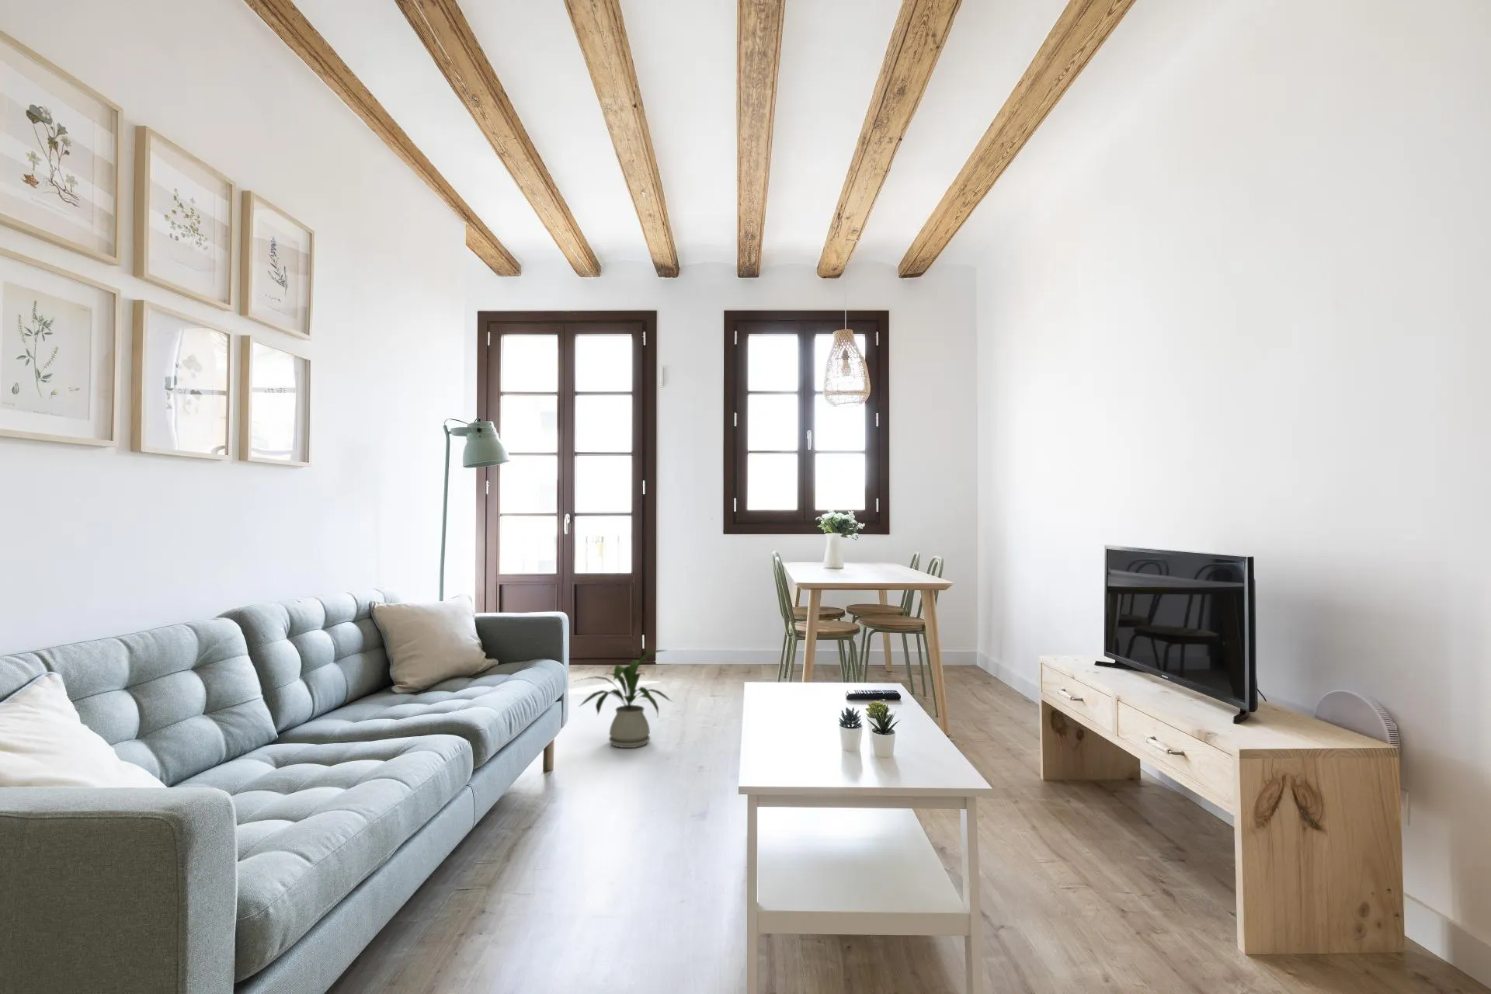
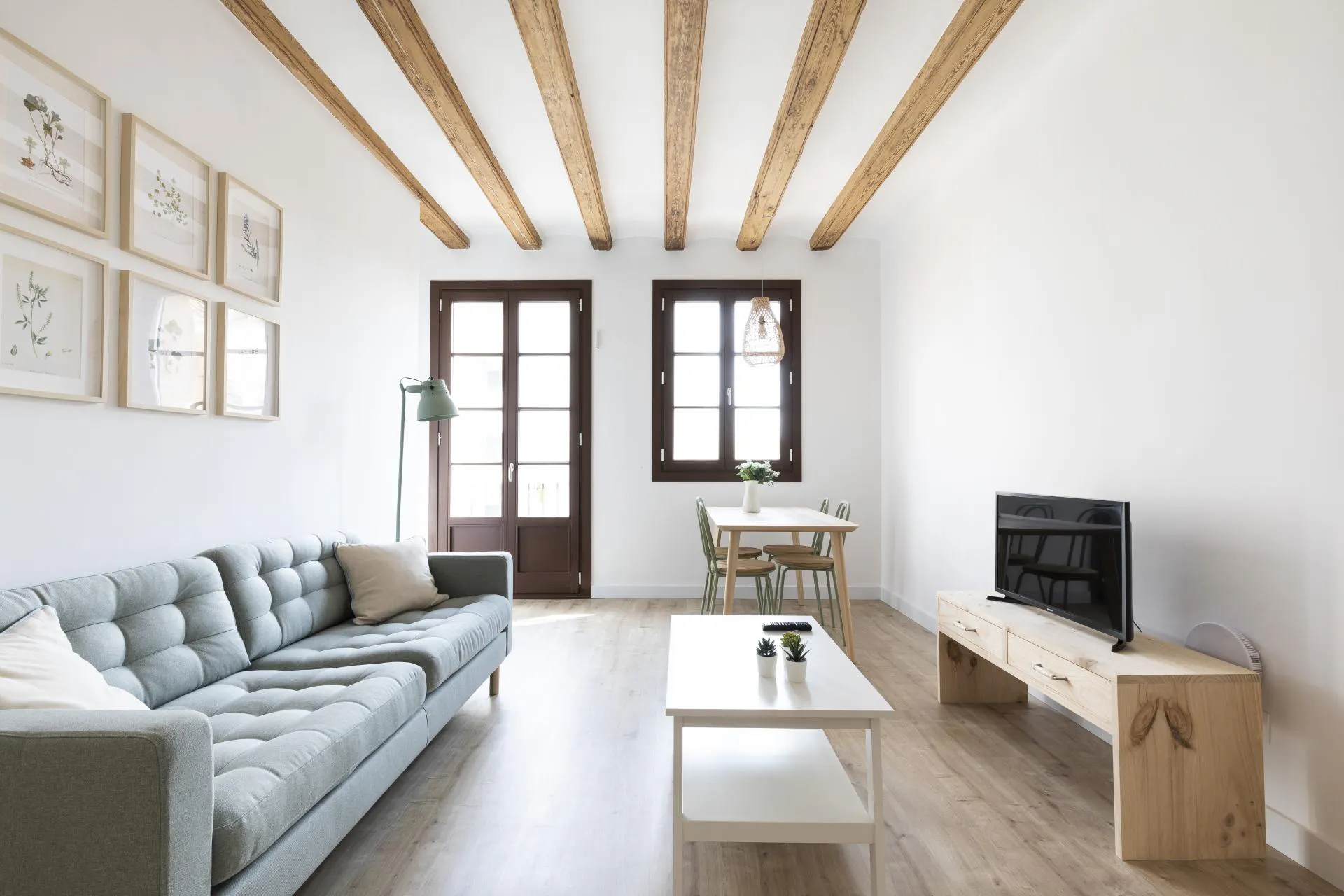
- house plant (622, 694)
